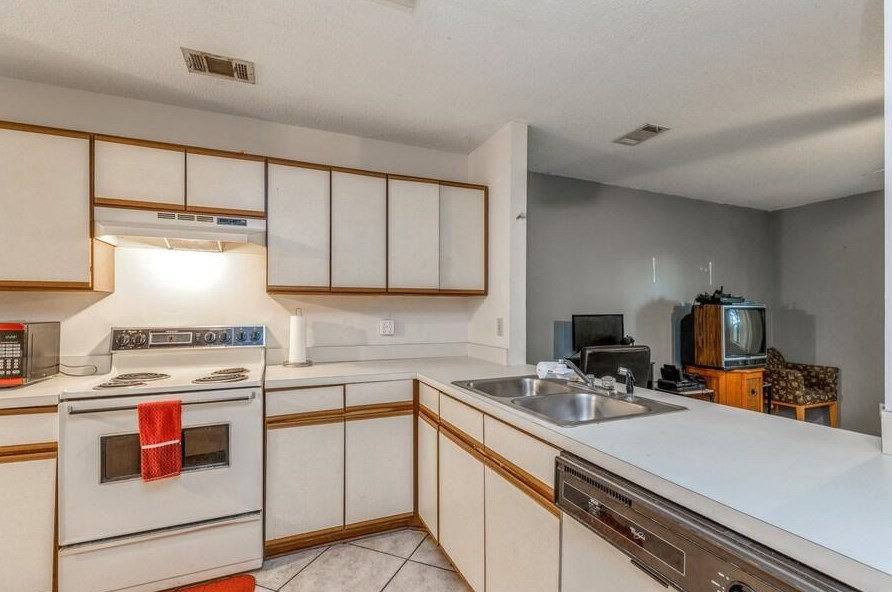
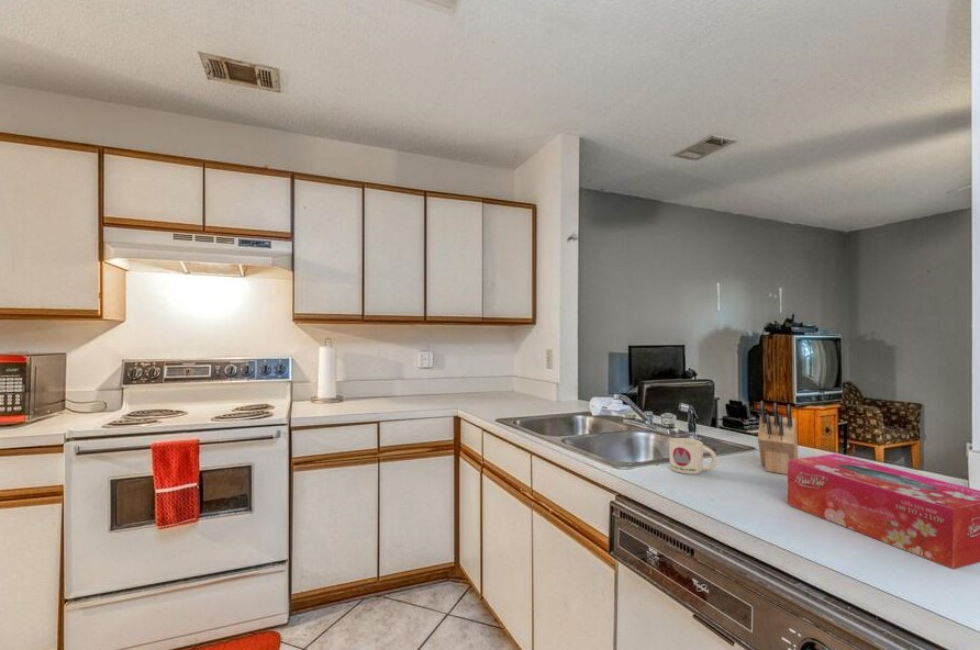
+ tissue box (883, 501)
+ knife block (778, 433)
+ mug (692, 456)
